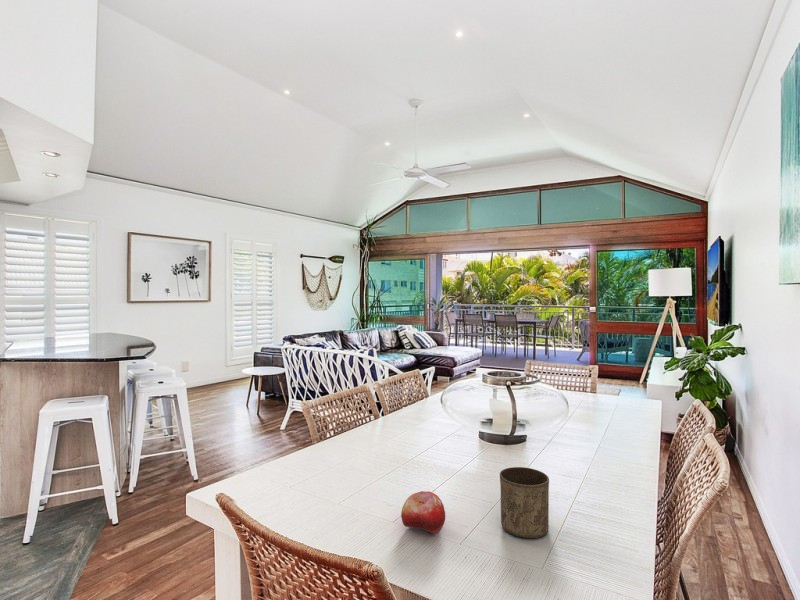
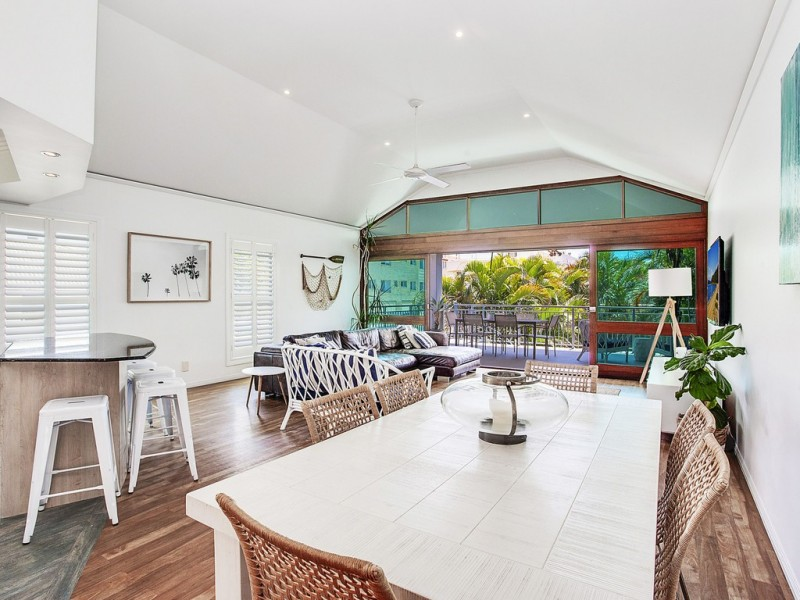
- cup (523, 501)
- fruit (424, 511)
